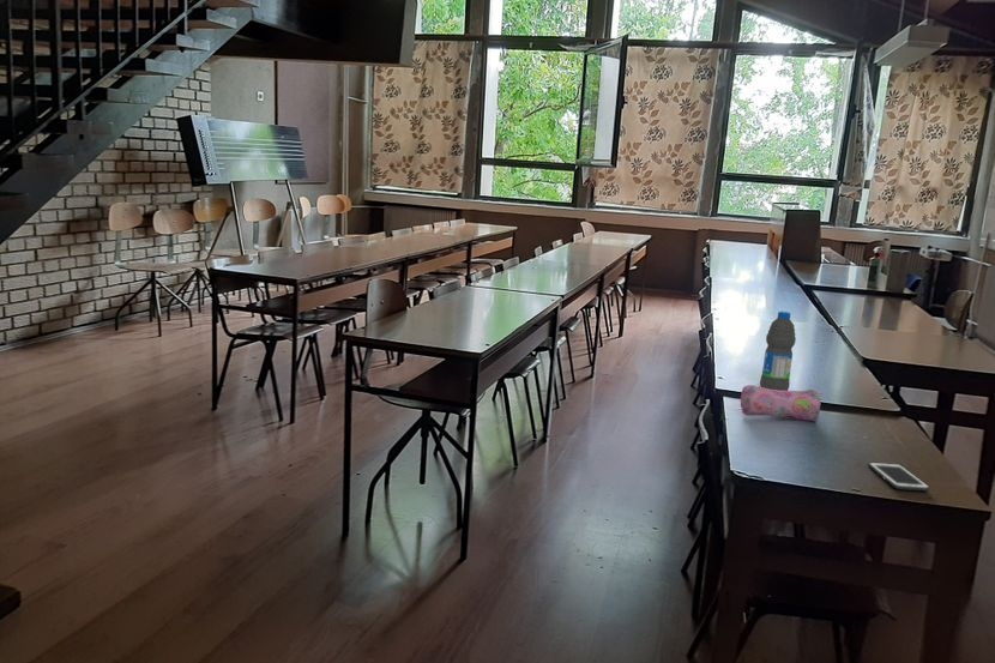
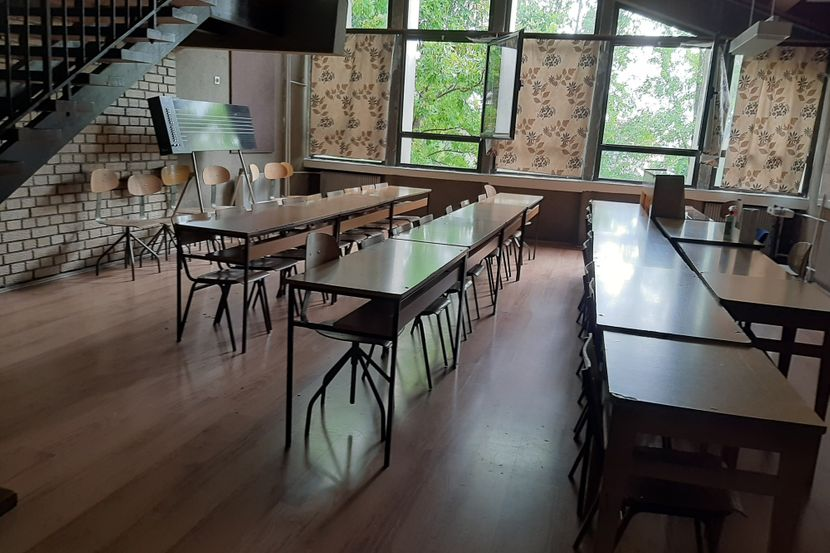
- pencil case (780, 402)
- water bottle (778, 350)
- cell phone (897, 476)
